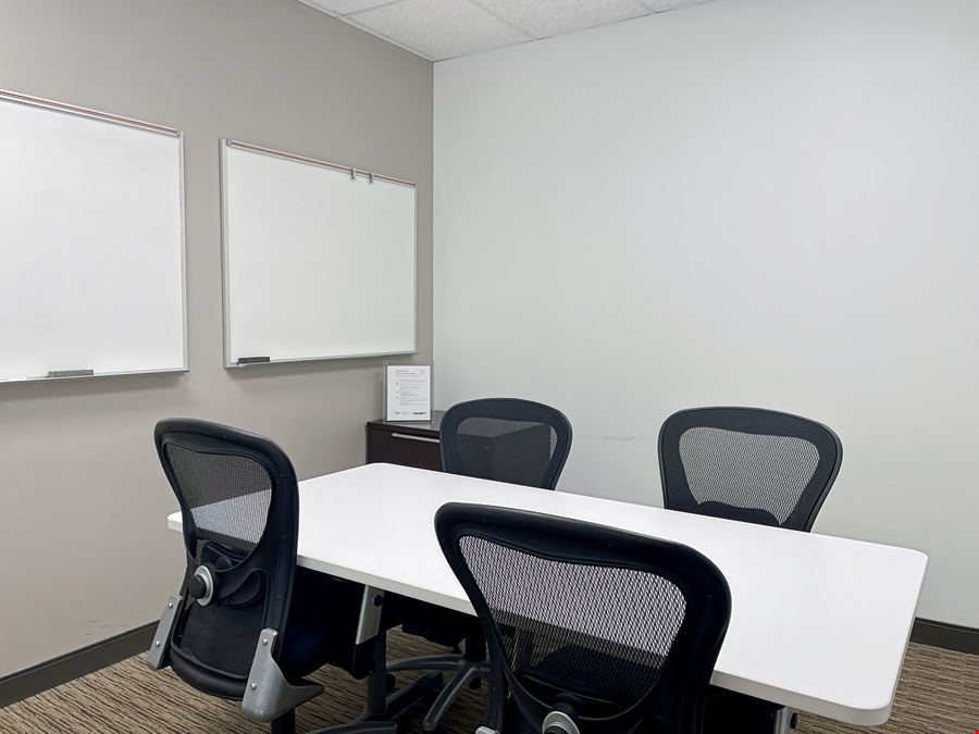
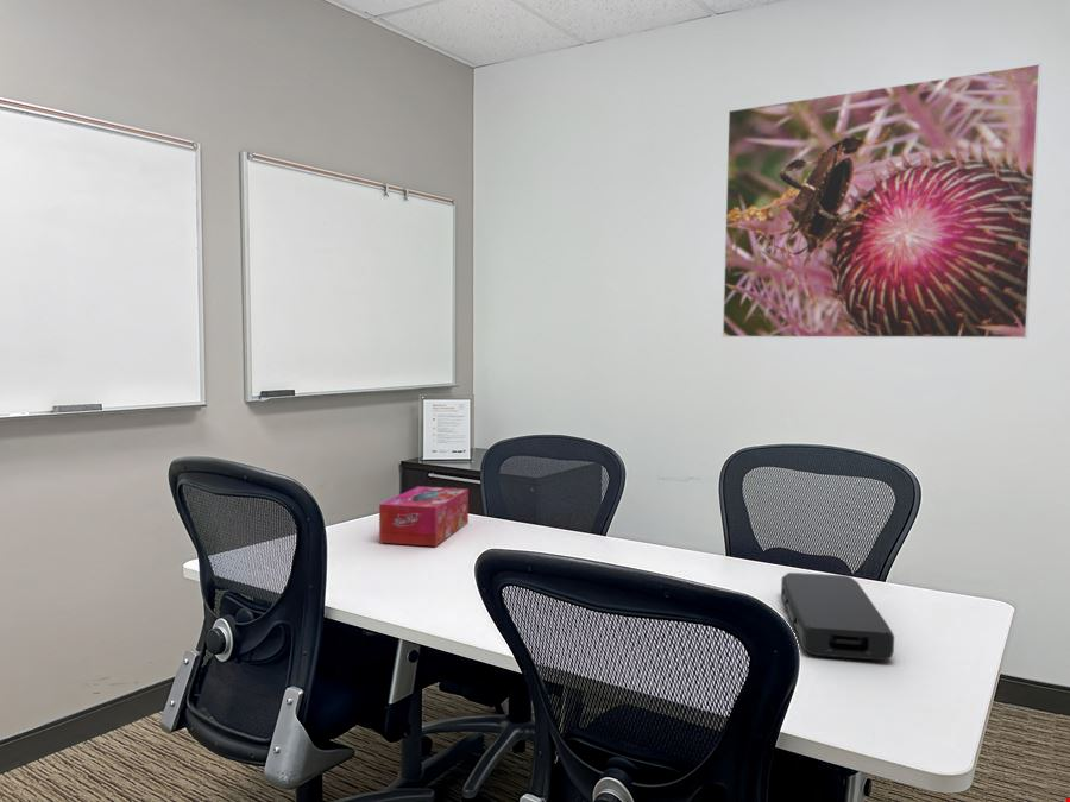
+ power bank (830, 611)
+ tissue box (426, 513)
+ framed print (866, 215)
